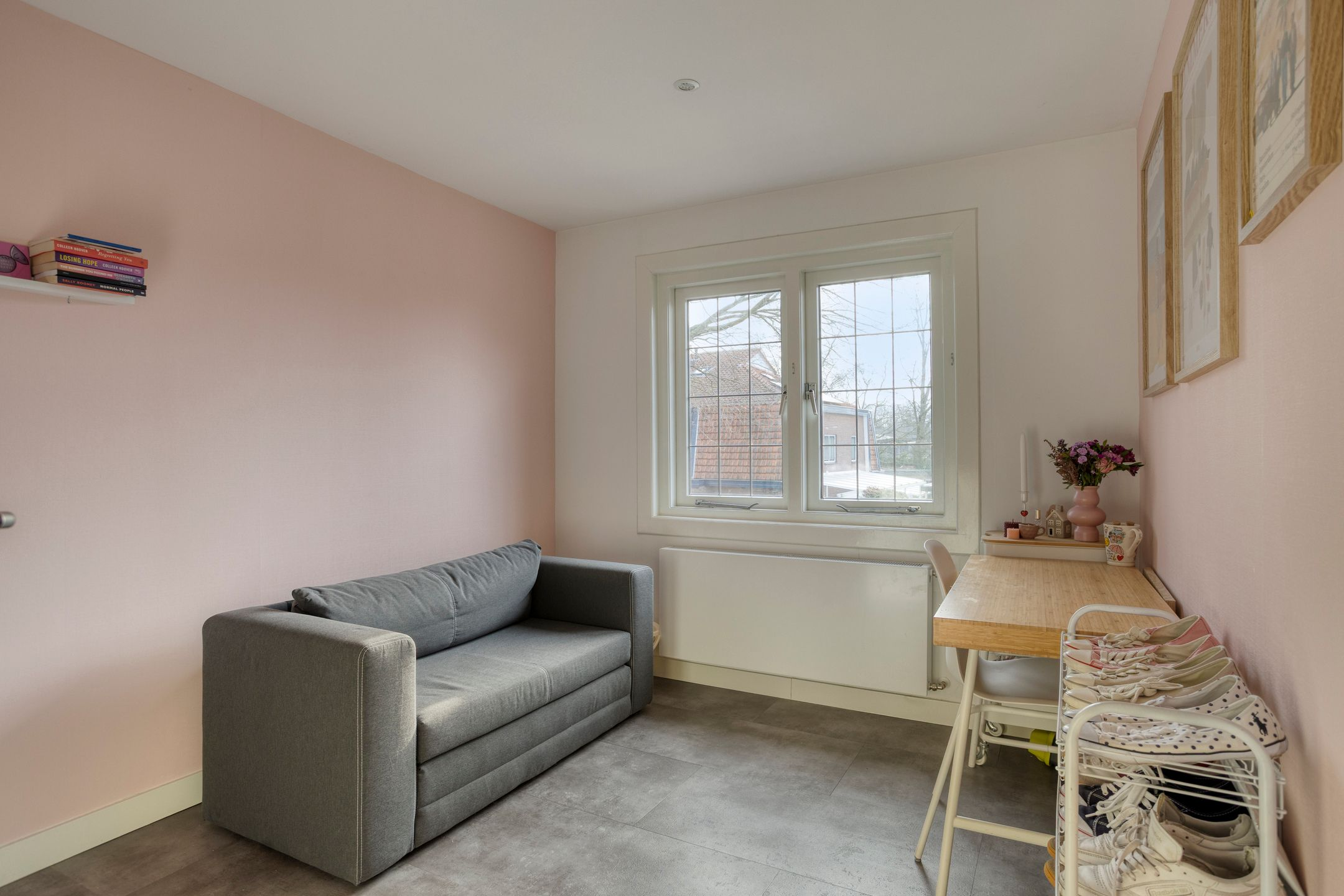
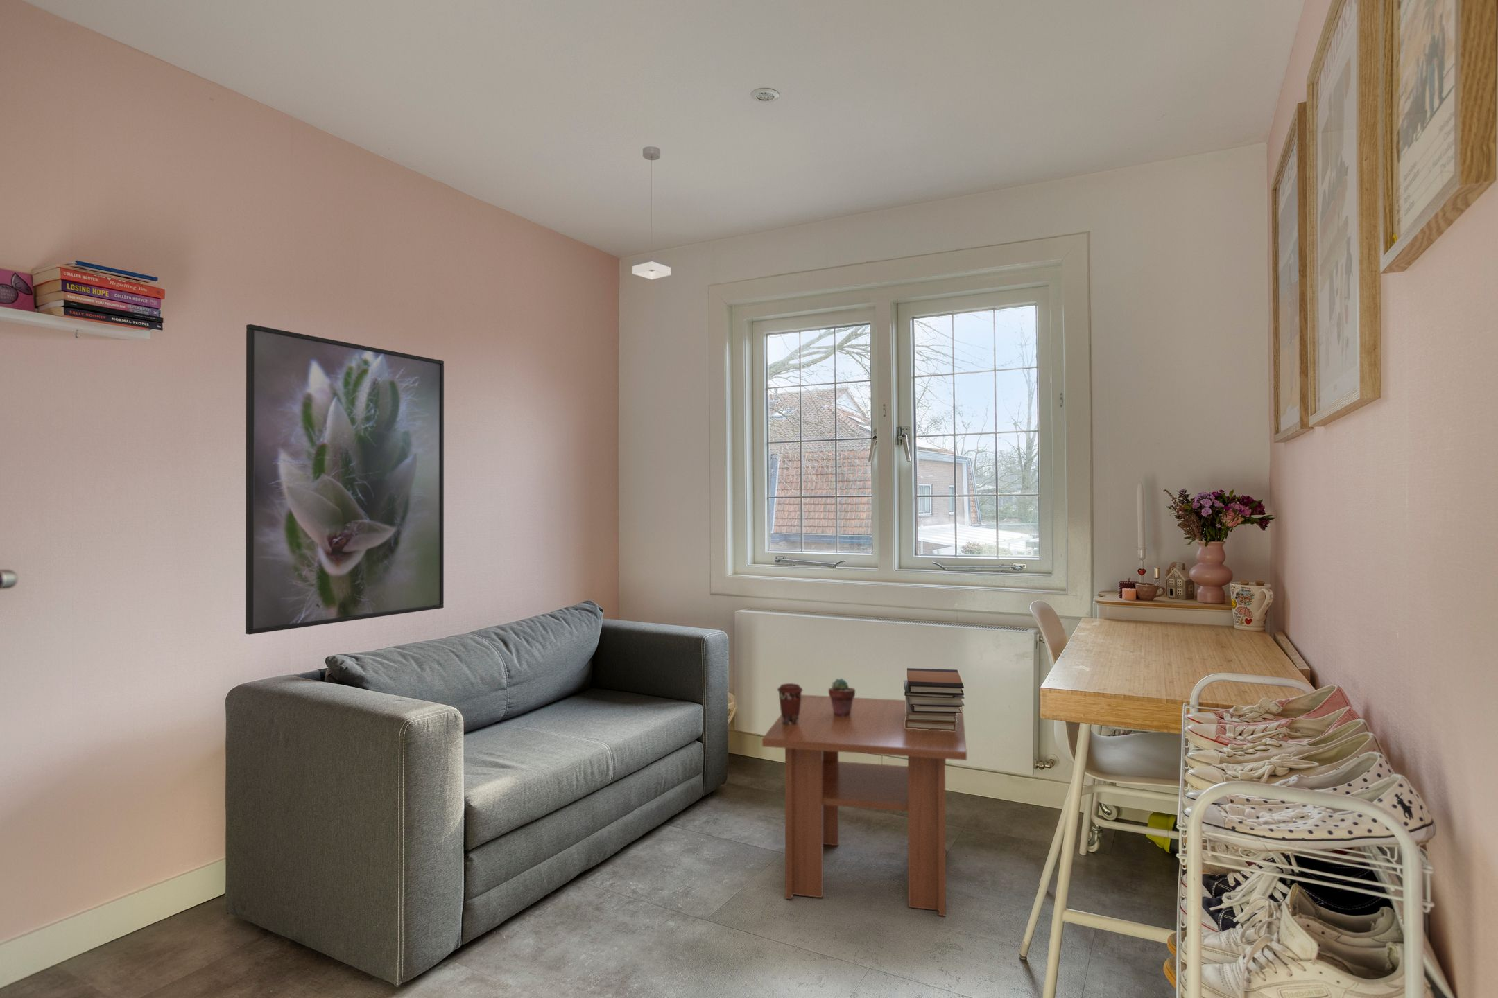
+ potted succulent (842, 695)
+ pendant lamp (651, 212)
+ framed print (356, 481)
+ coffee table (870, 795)
+ coffee cup (790, 704)
+ book stack (932, 697)
